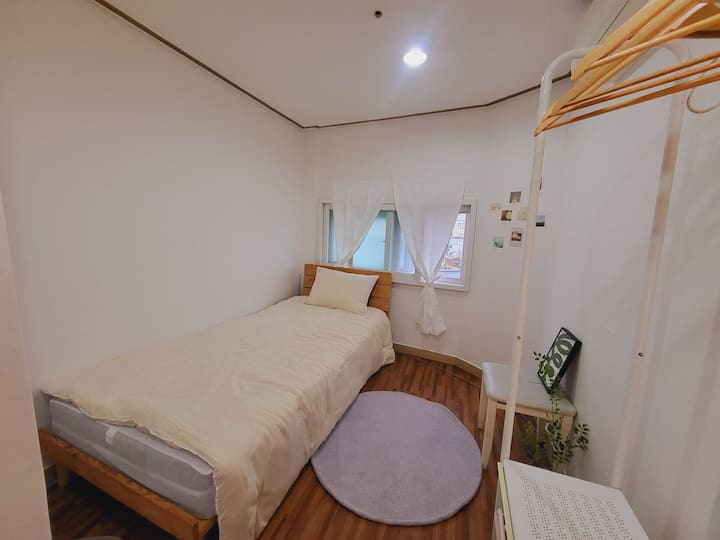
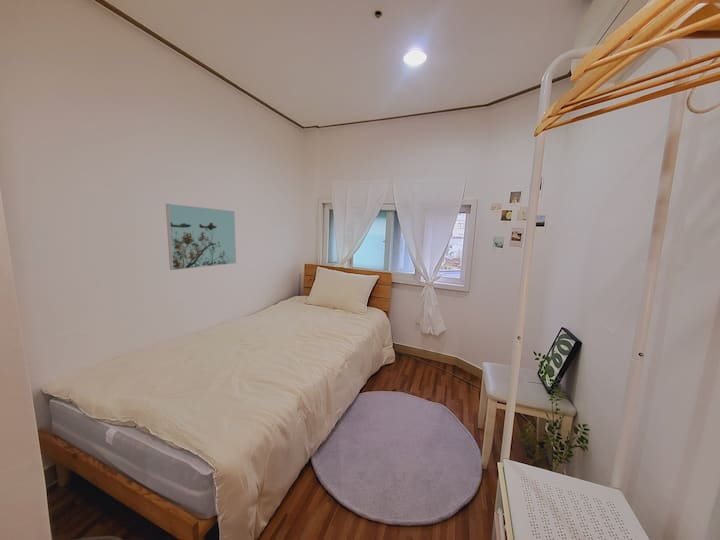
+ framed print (205, 237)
